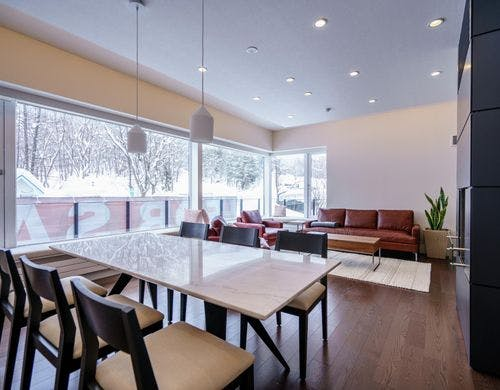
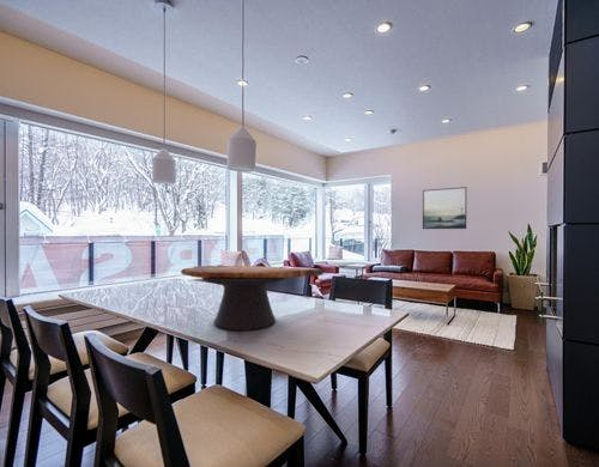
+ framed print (443, 208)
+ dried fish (250, 295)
